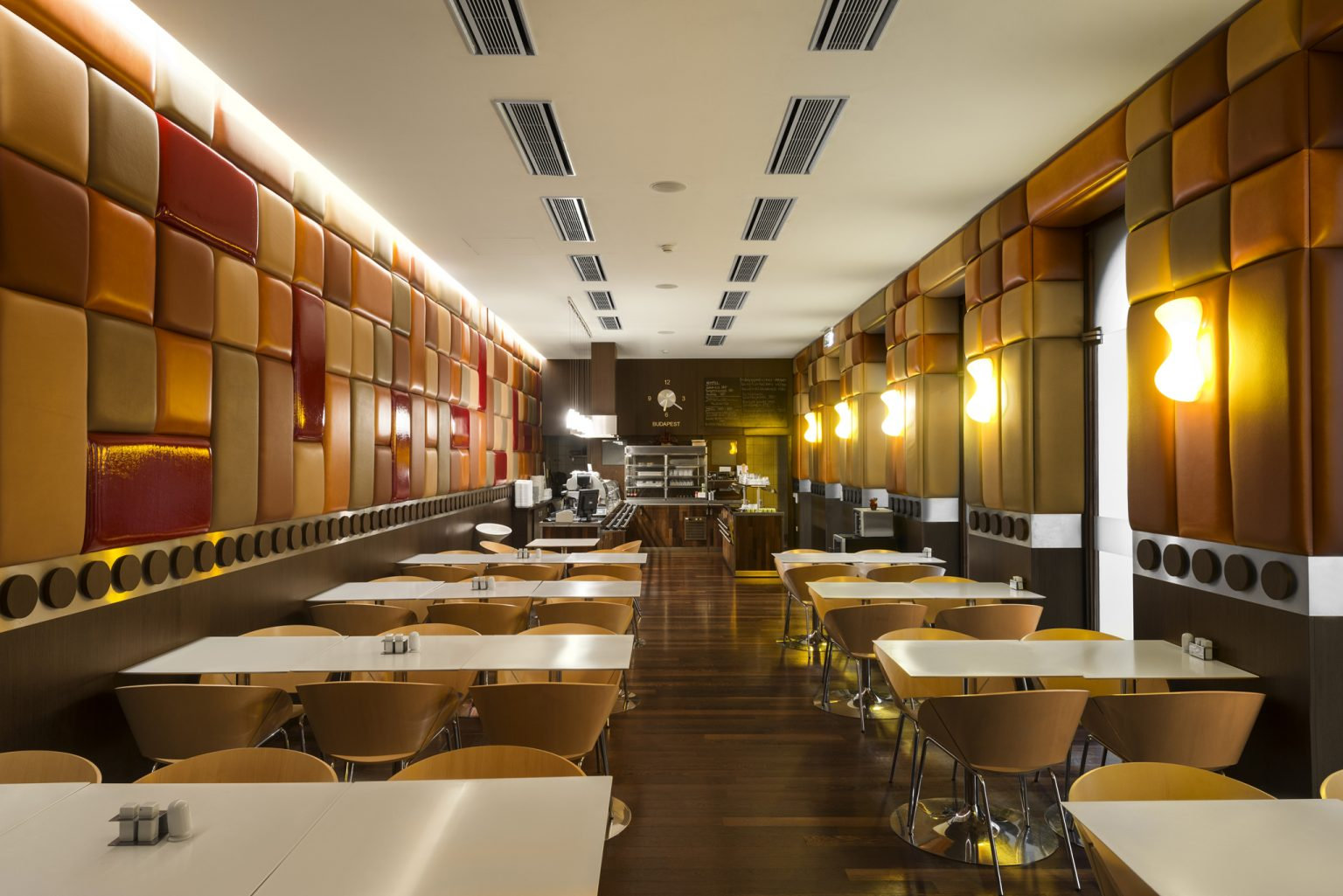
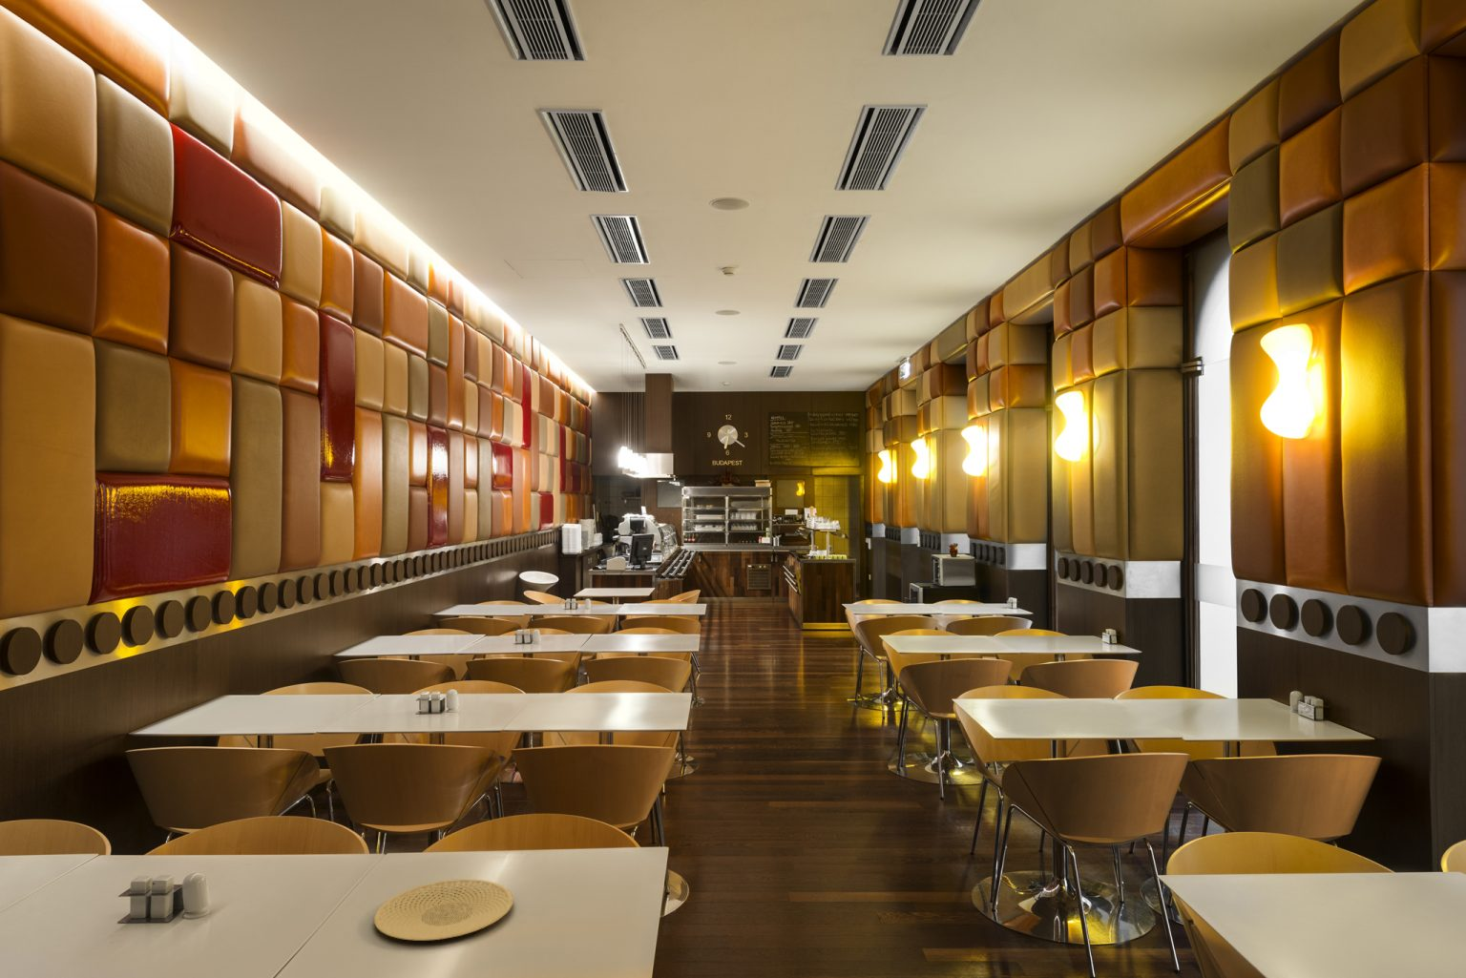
+ plate (444, 909)
